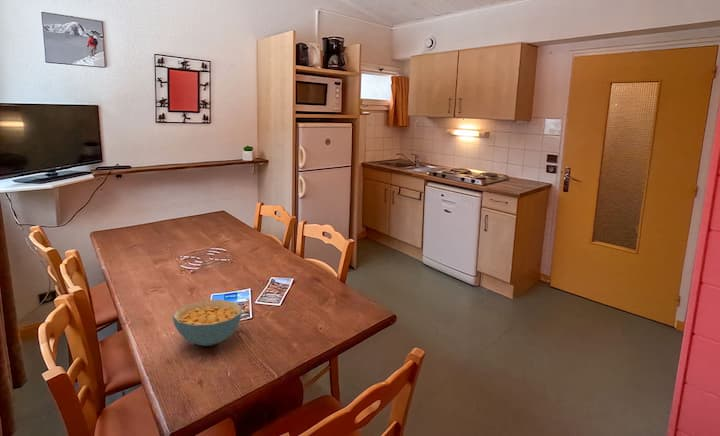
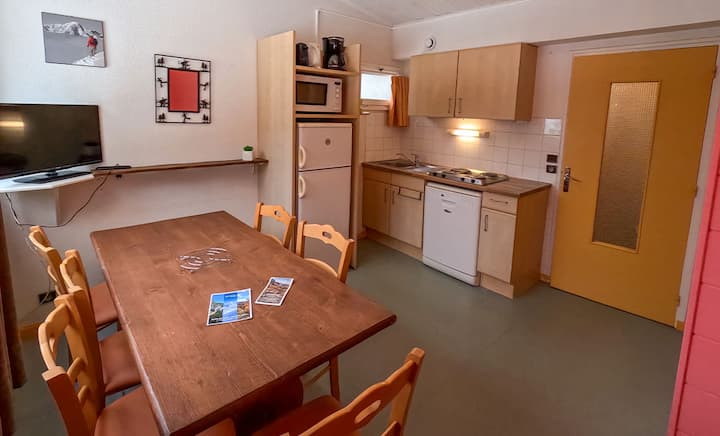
- cereal bowl (208, 326)
